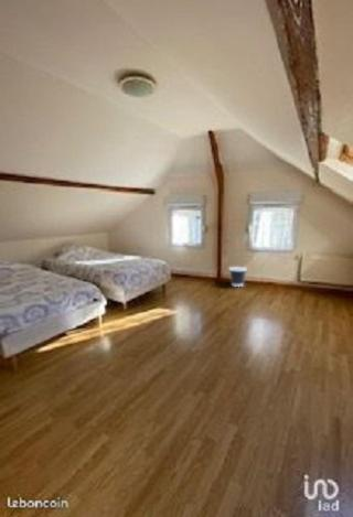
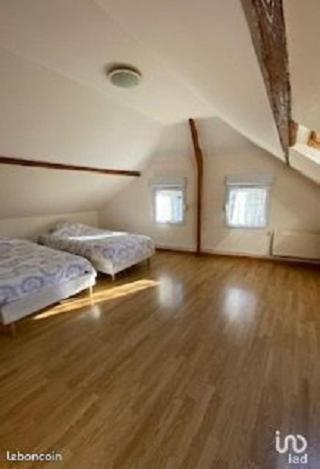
- wastebasket (237, 276)
